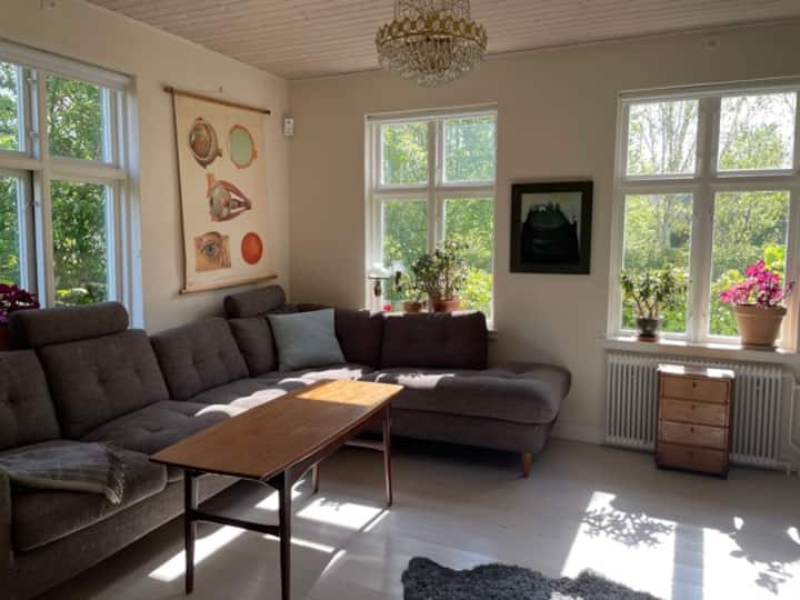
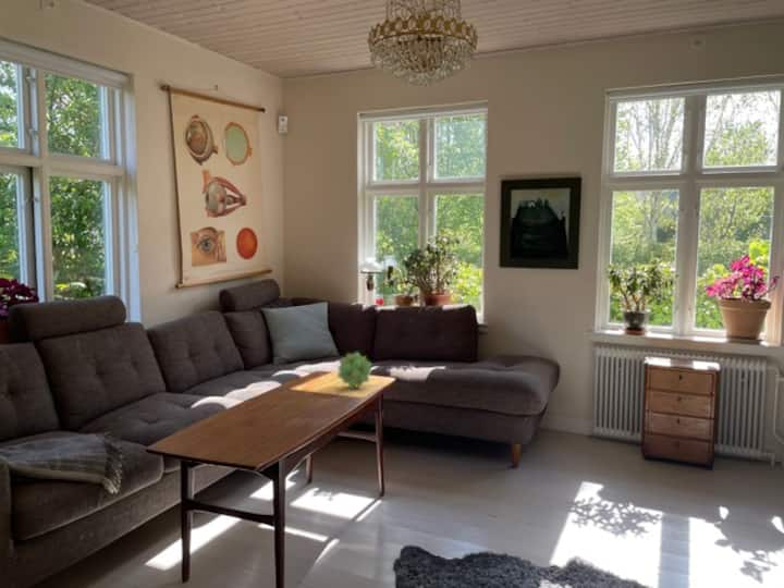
+ decorative ball (354, 369)
